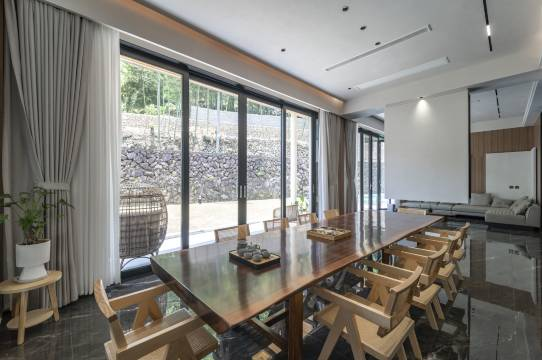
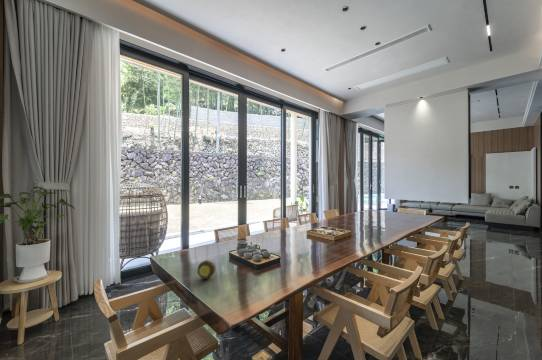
+ fruit (206, 269)
